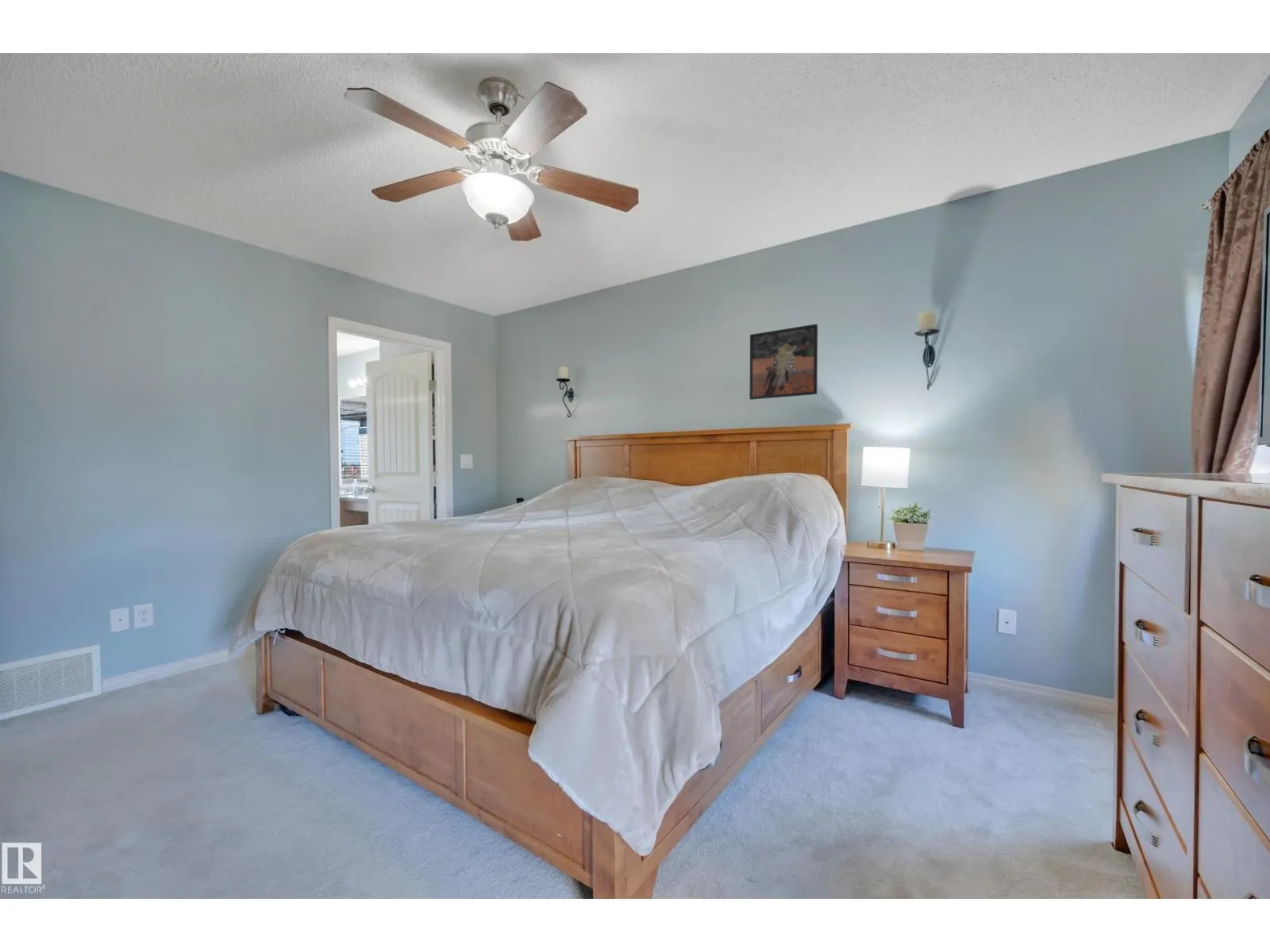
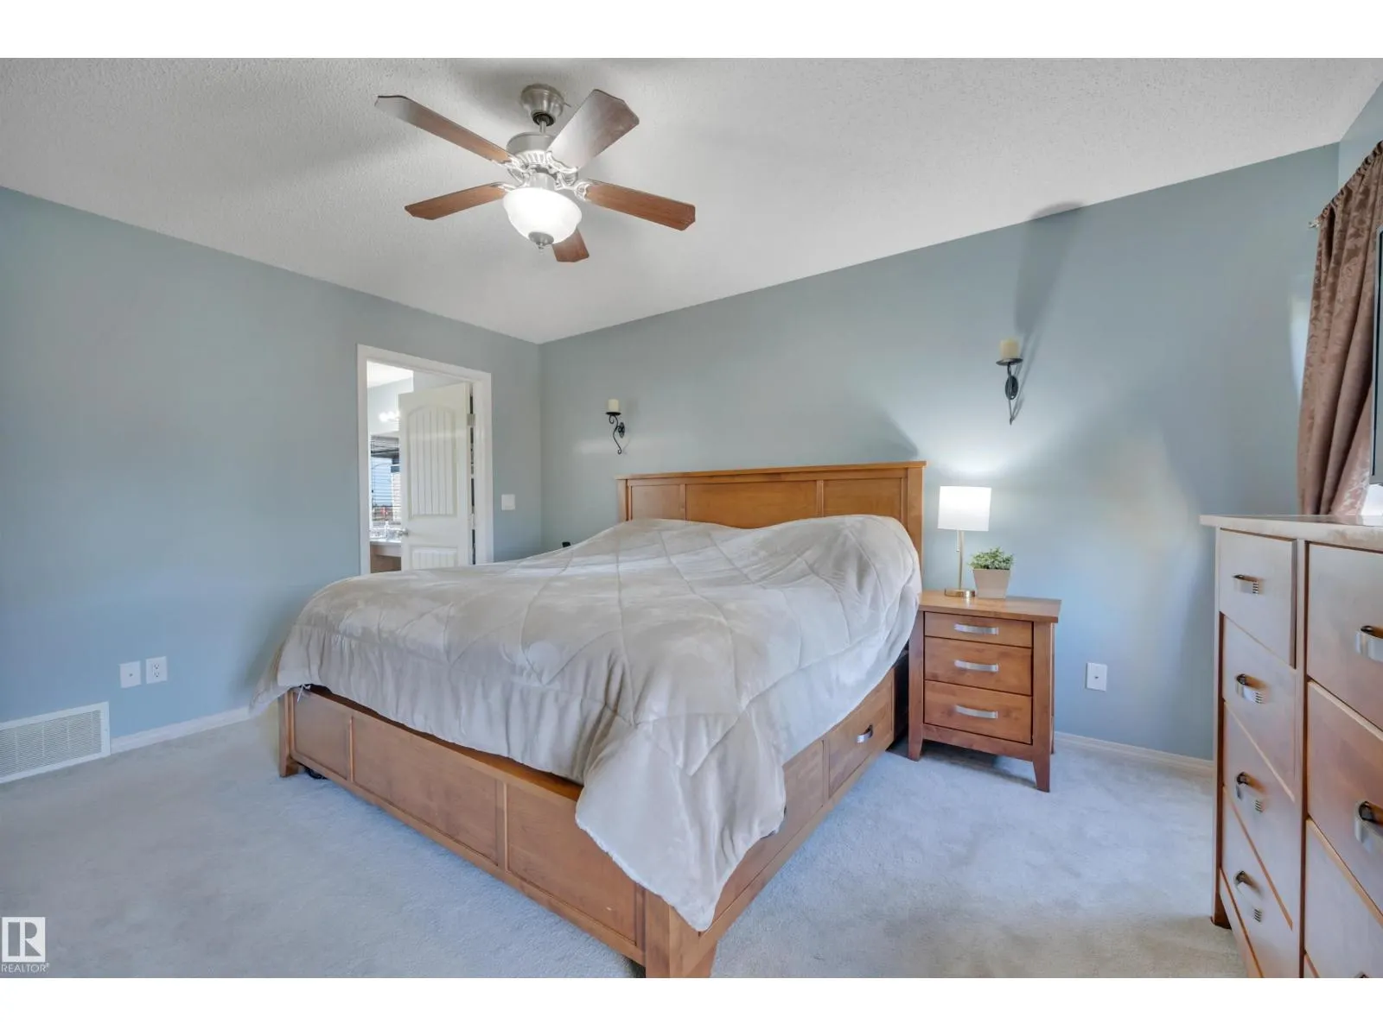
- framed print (782, 363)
